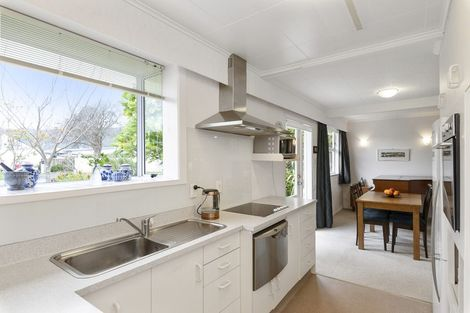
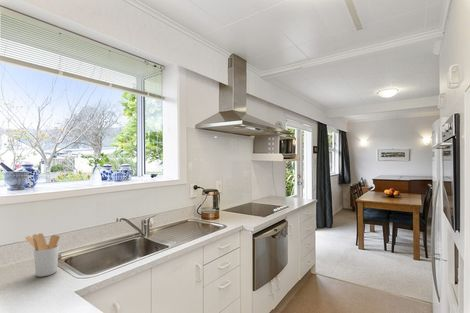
+ utensil holder (42, 253)
